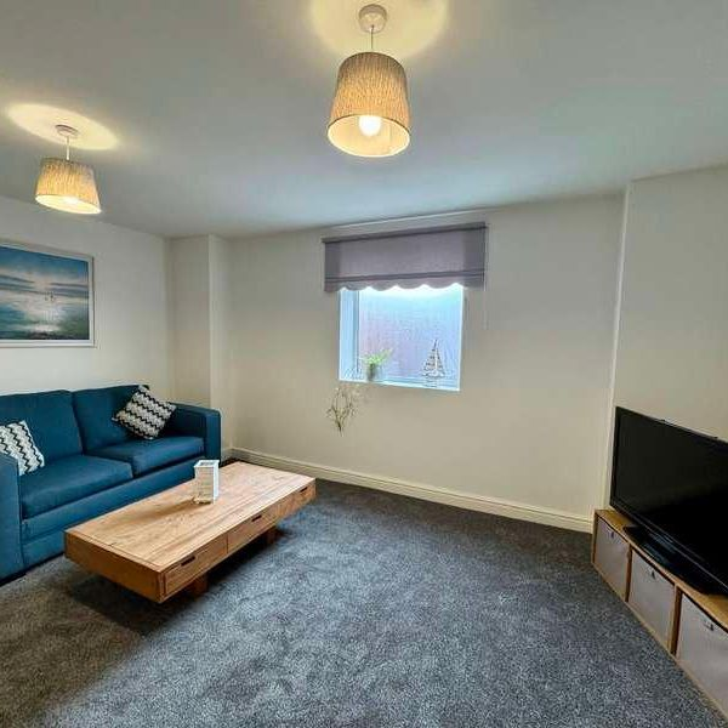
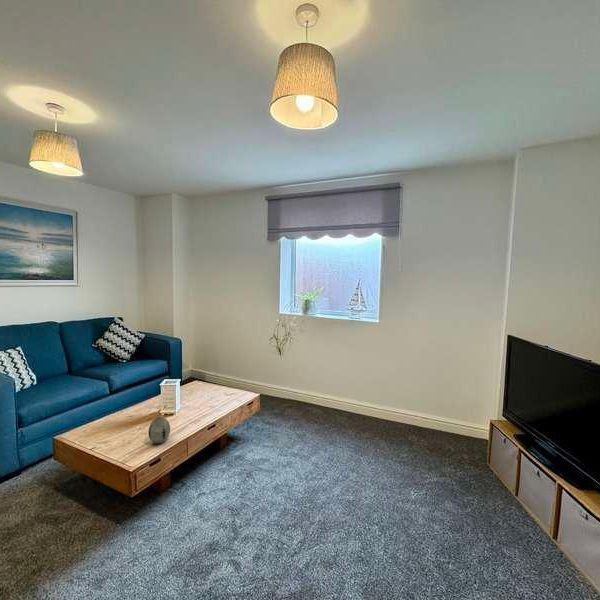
+ decorative egg (159, 429)
